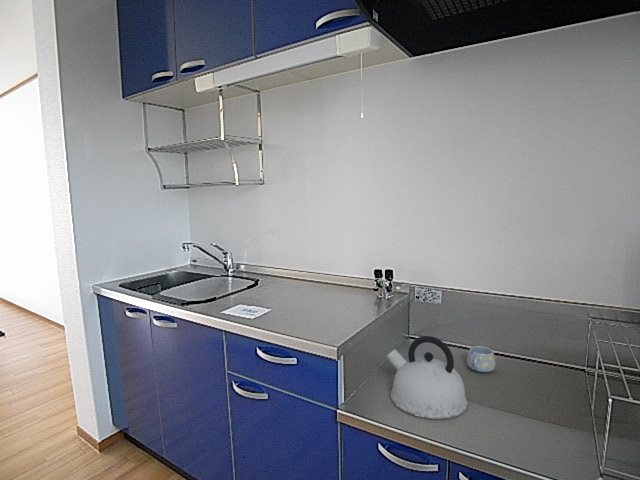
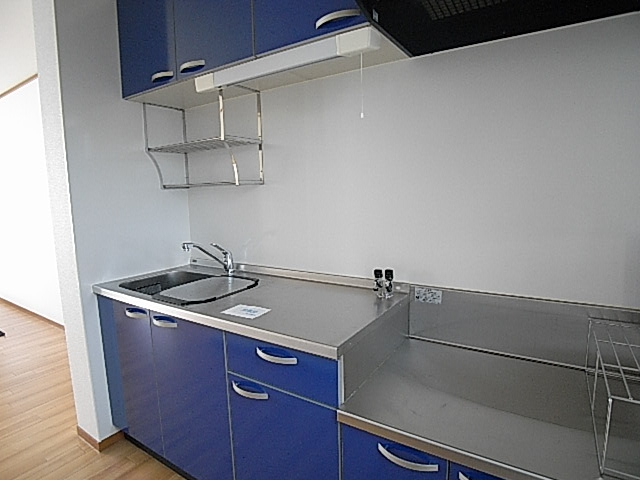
- mug (479, 360)
- kettle (425, 366)
